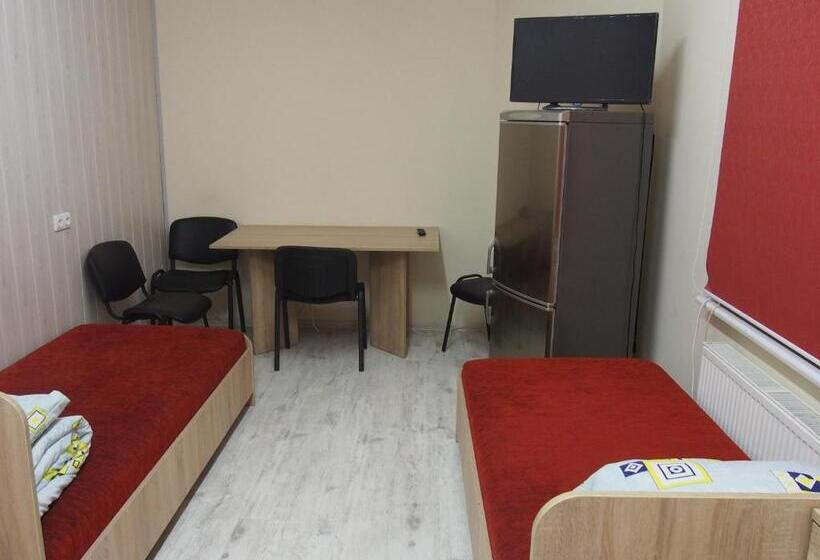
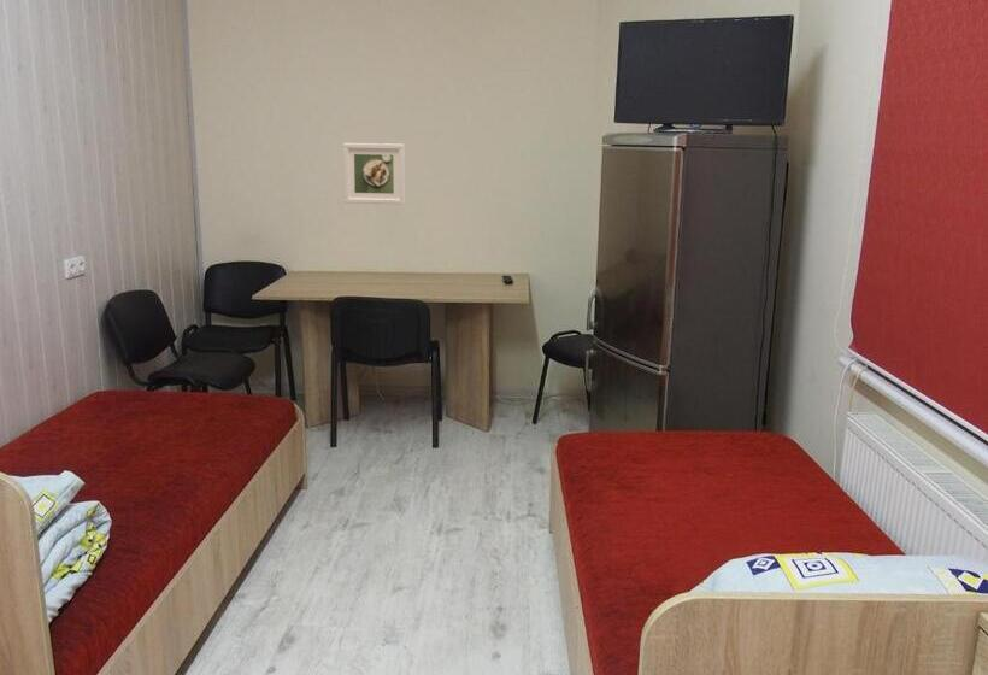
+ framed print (374, 174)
